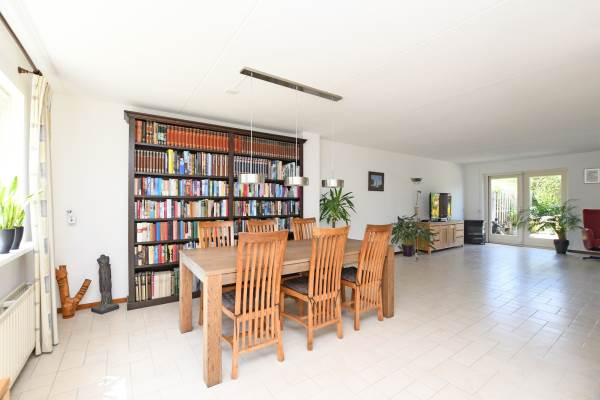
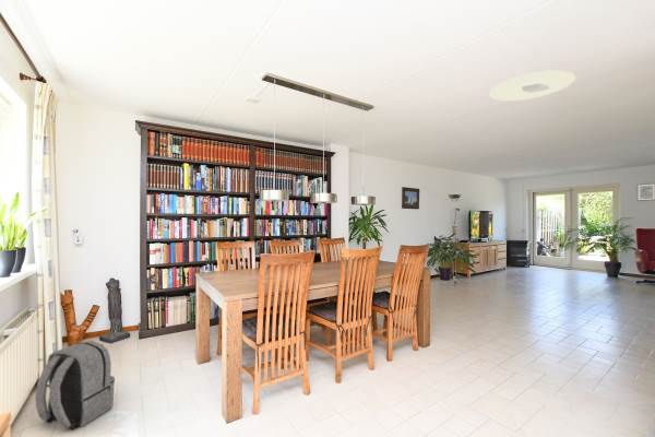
+ backpack (75, 381)
+ ceiling light (529, 83)
